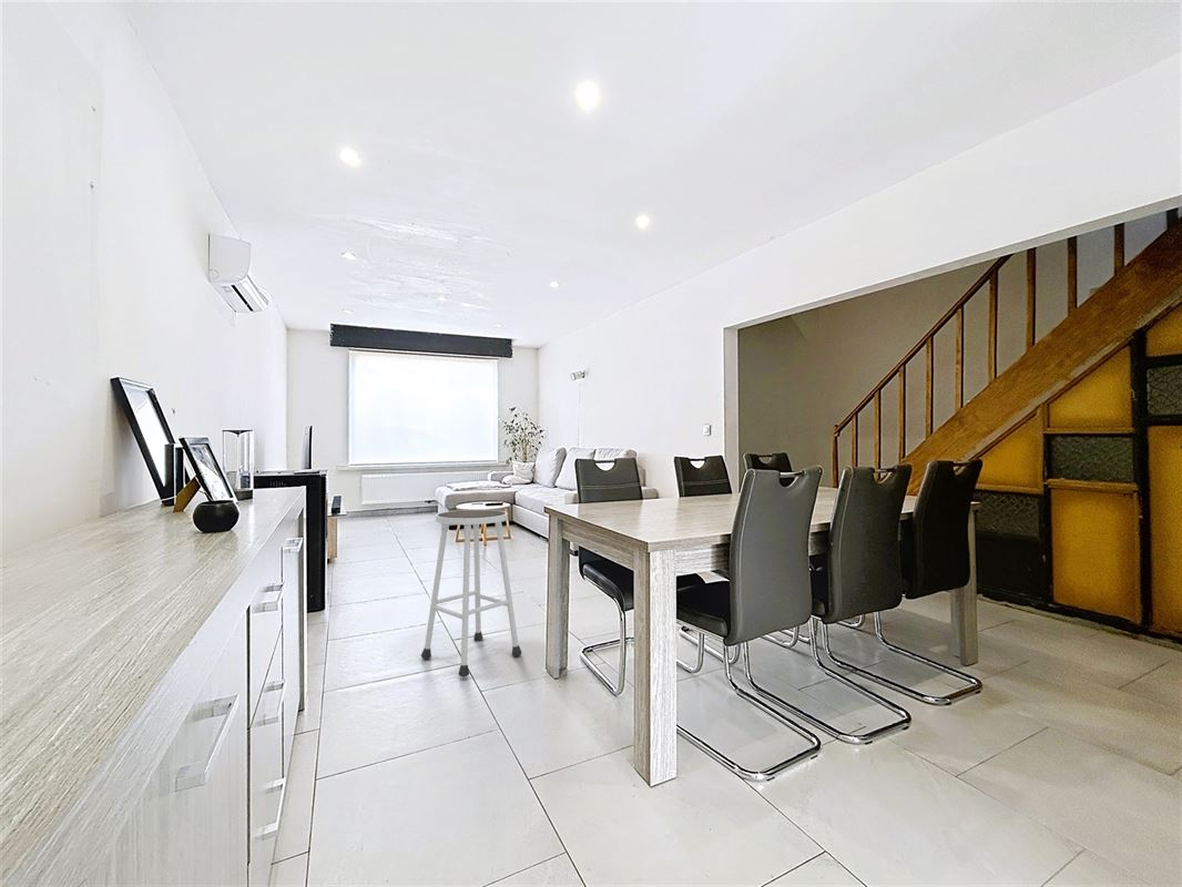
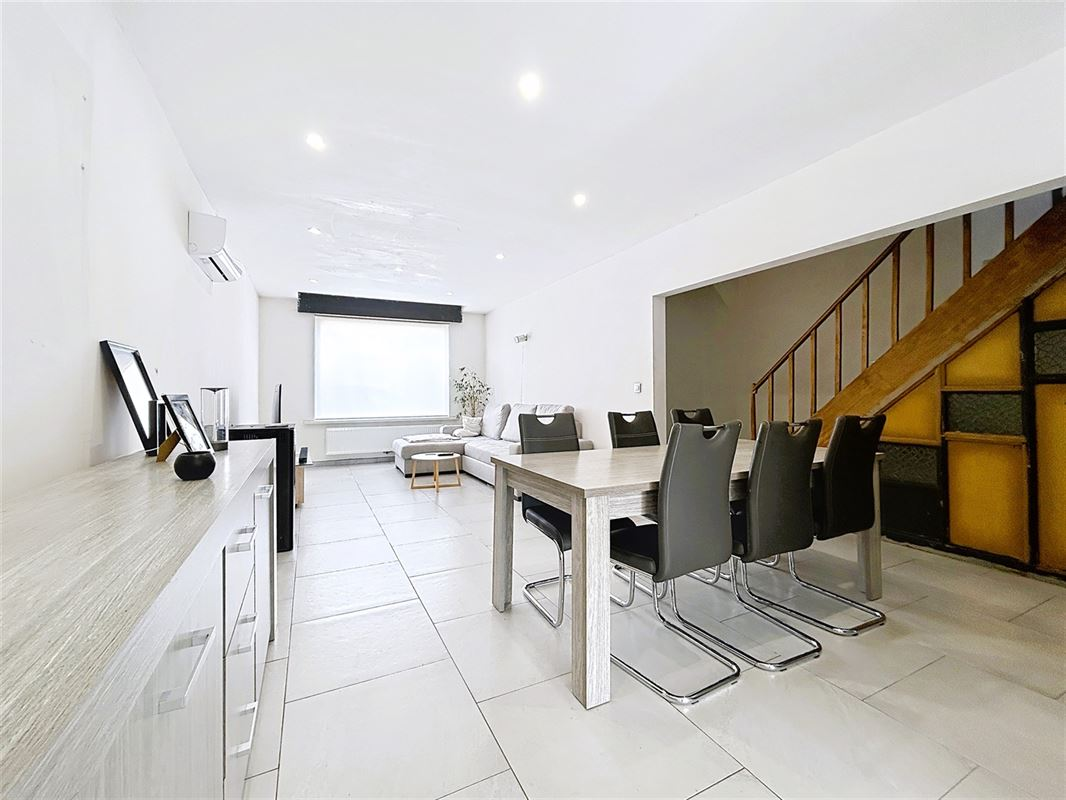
- stool (475, 584)
